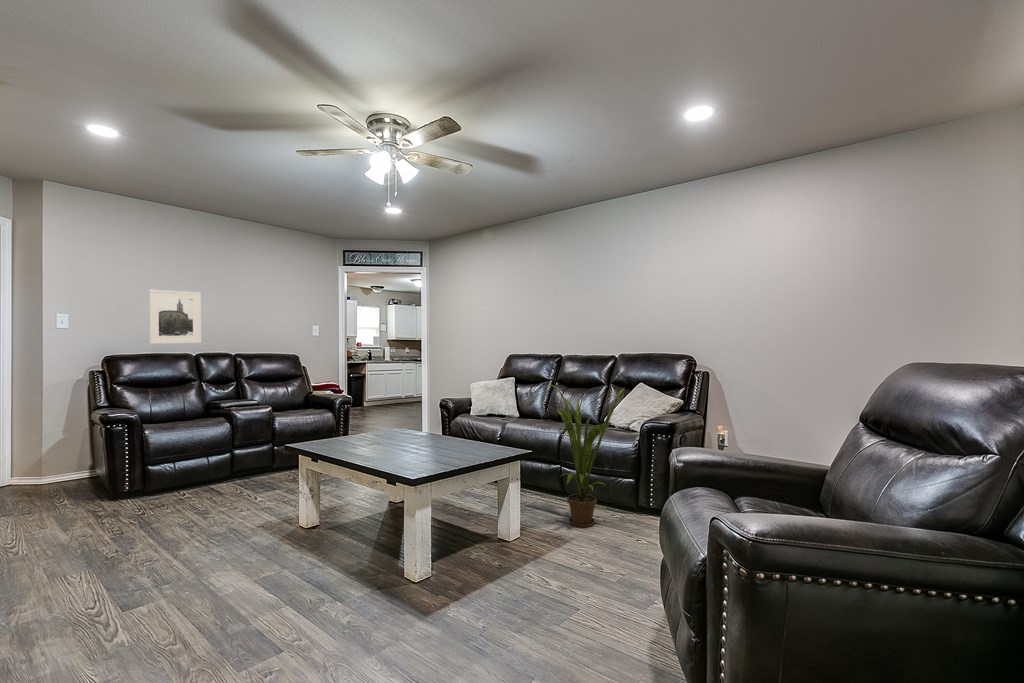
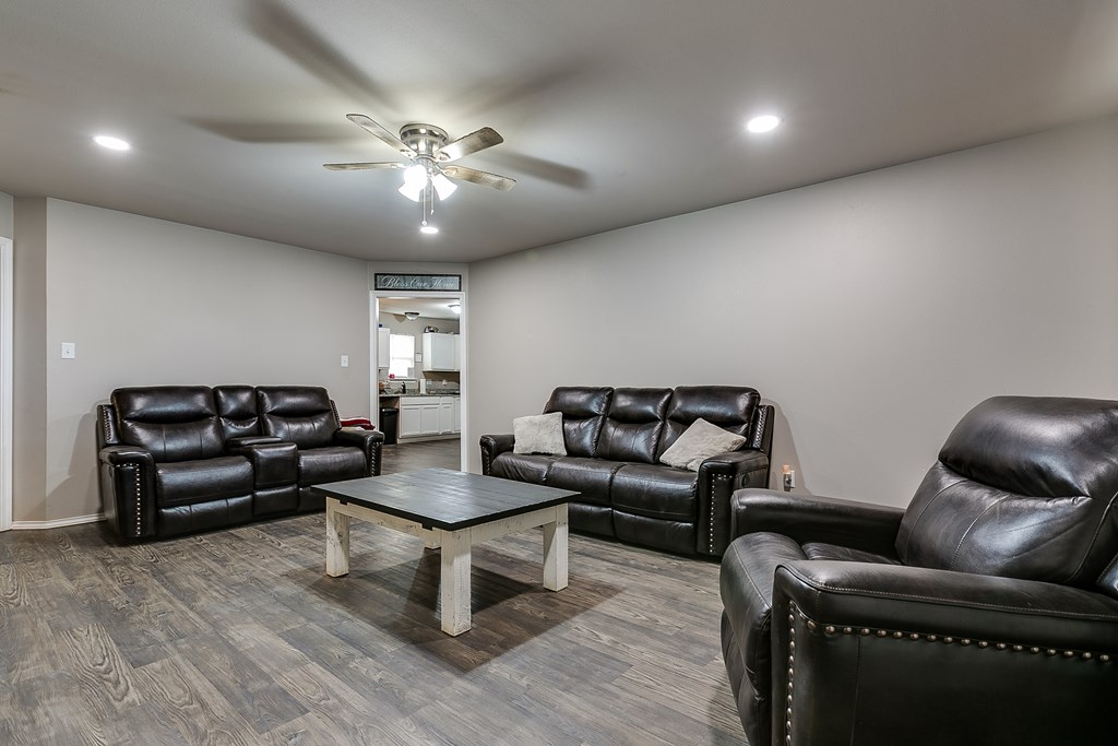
- house plant (575, 454)
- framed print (175, 317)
